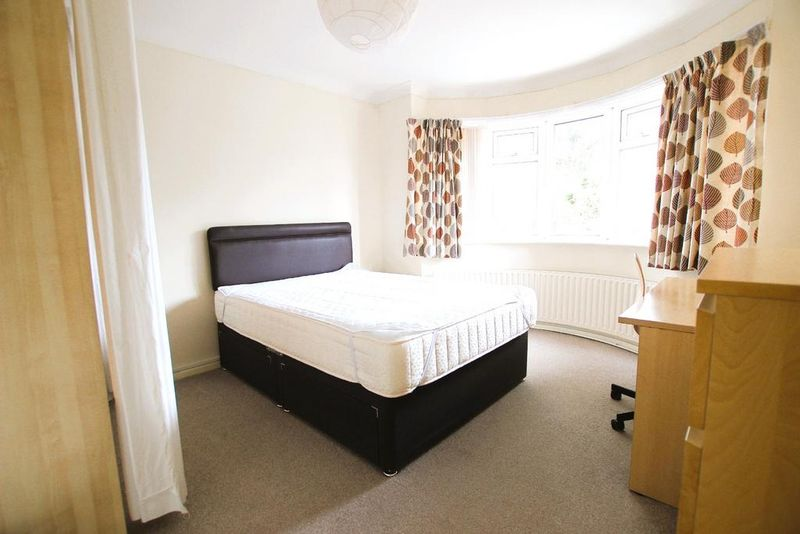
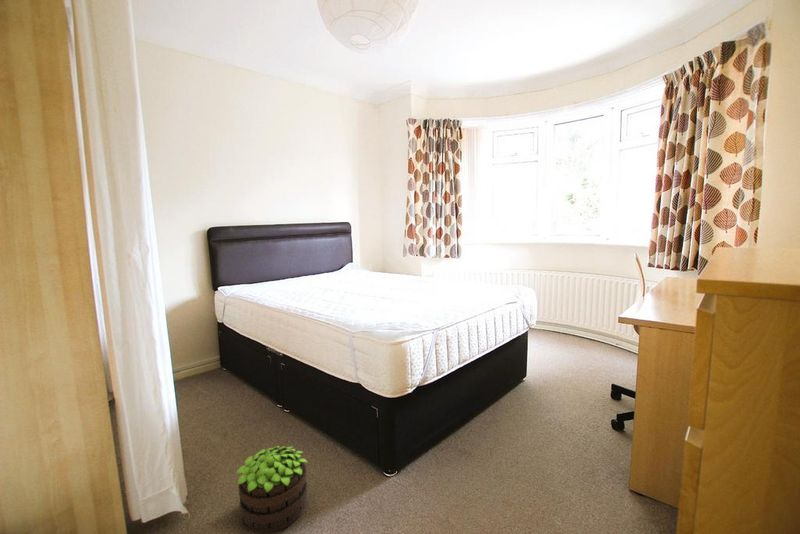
+ potted plant (273, 482)
